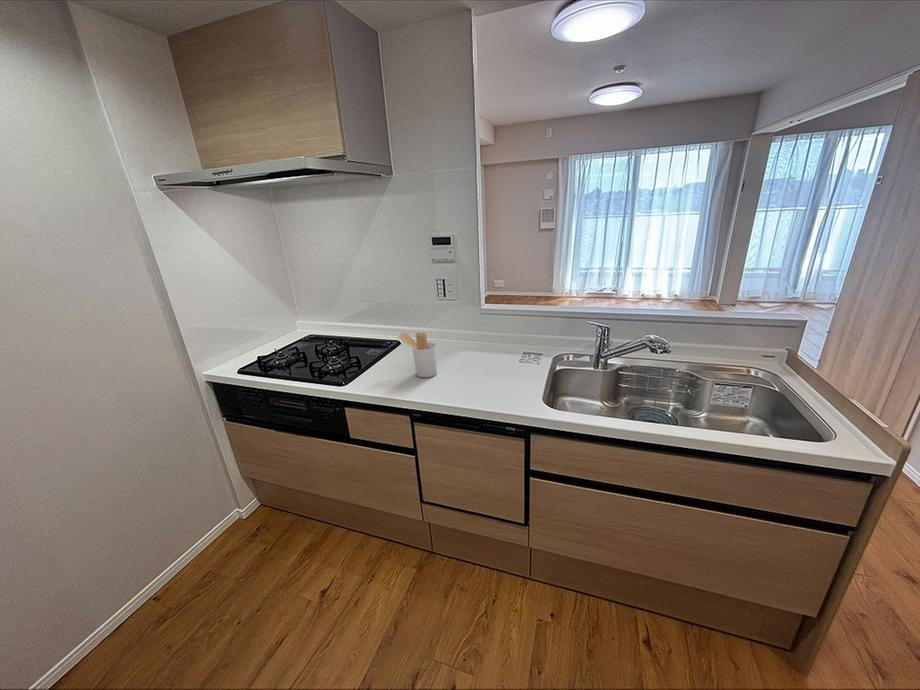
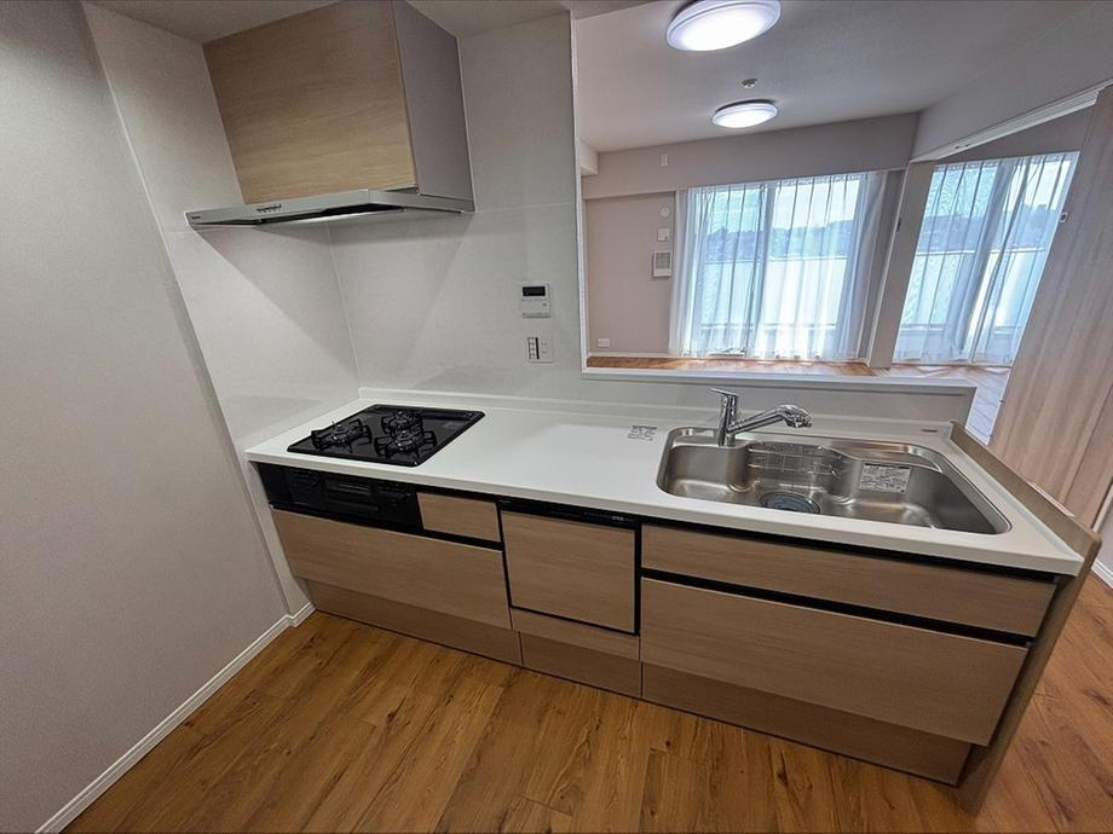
- utensil holder (418, 353)
